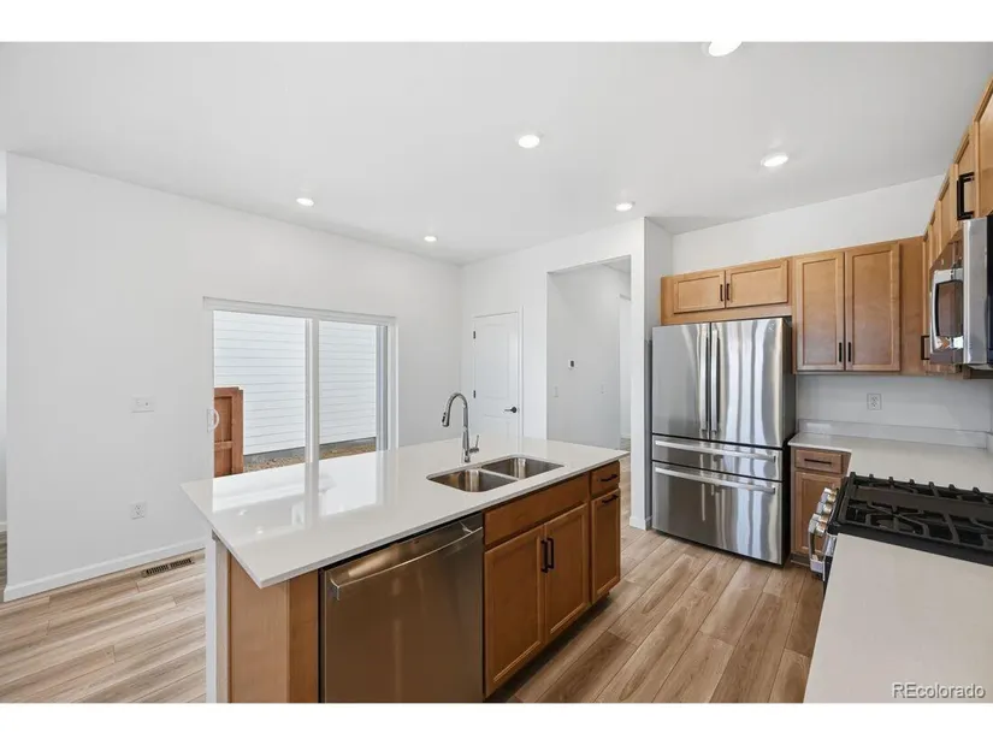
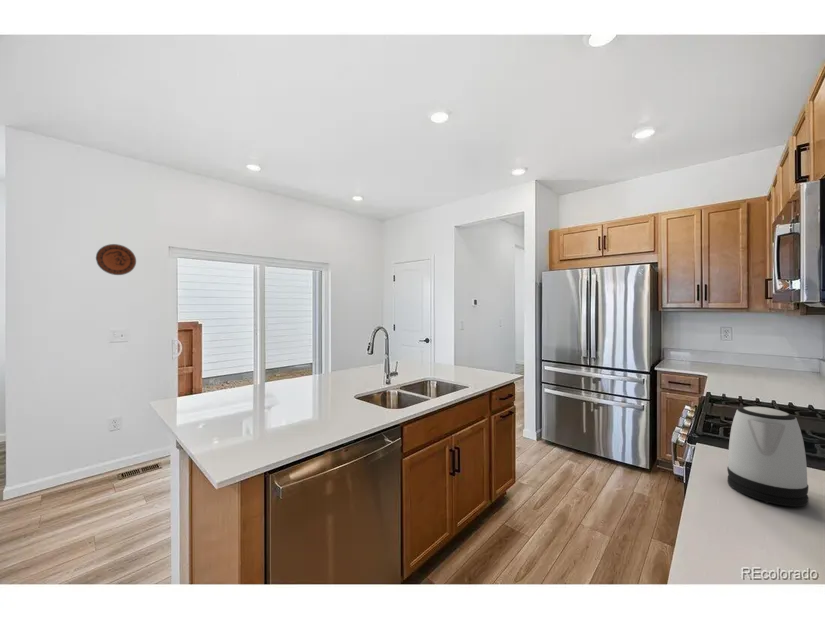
+ decorative plate (116, 259)
+ kettle (765, 447)
